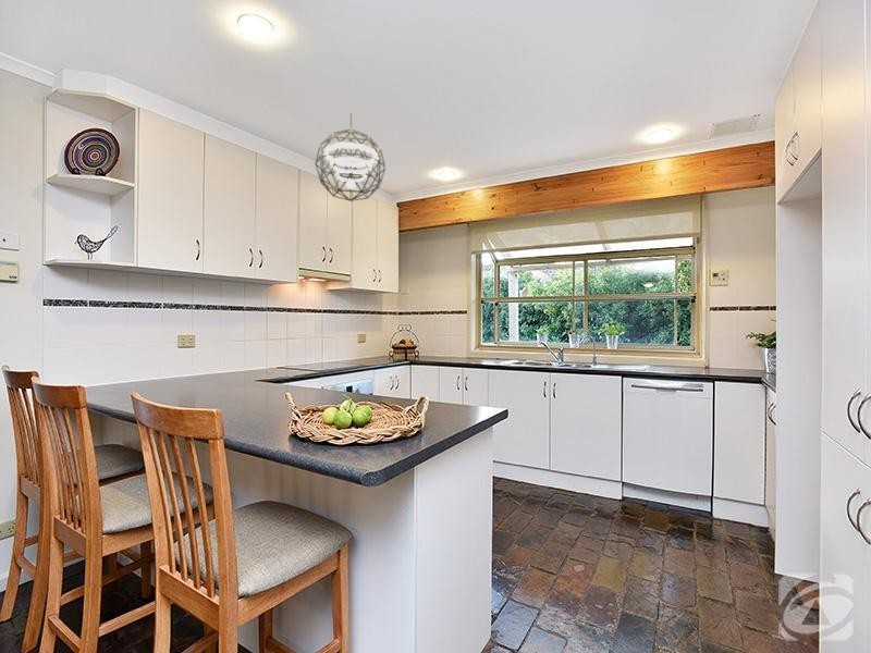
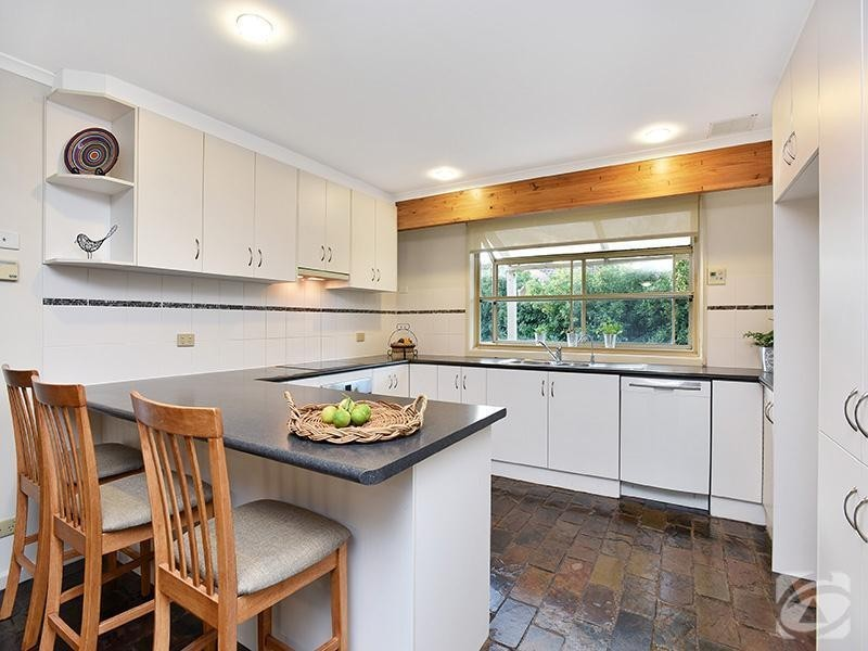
- pendant light (351, 157)
